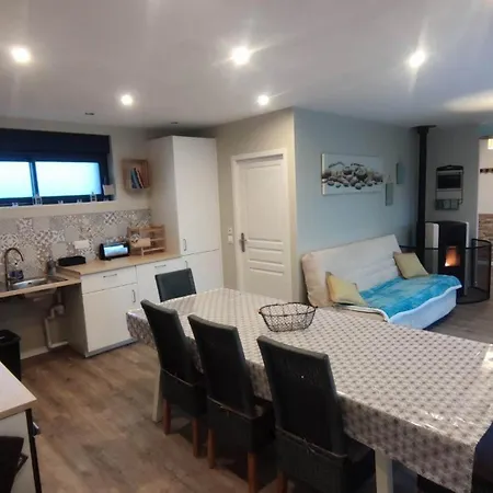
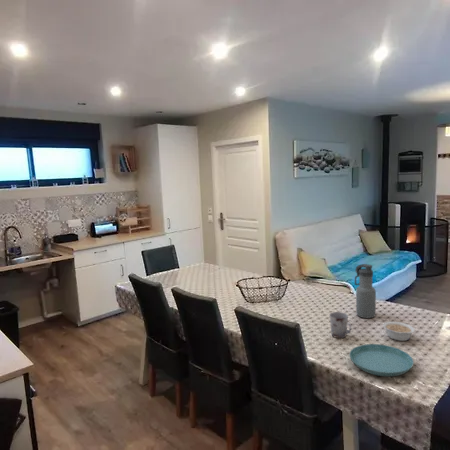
+ saucer (380, 360)
+ cup (341, 326)
+ water bottle (365, 290)
+ legume (399, 331)
